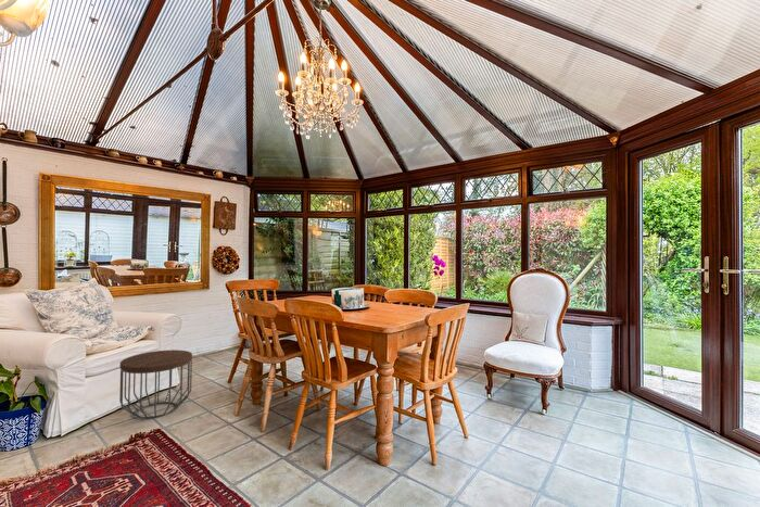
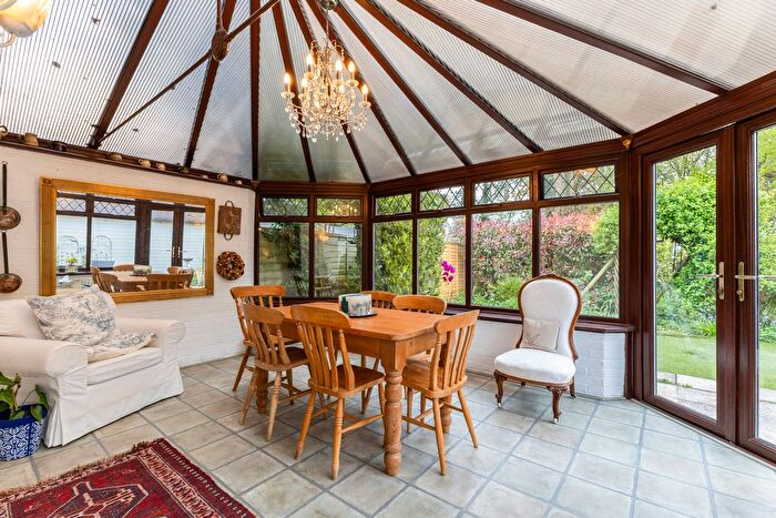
- side table (155, 383)
